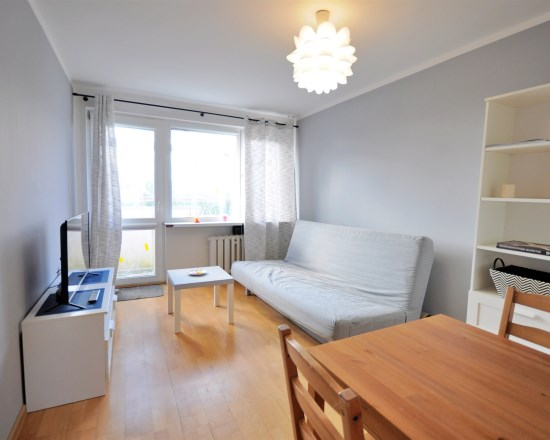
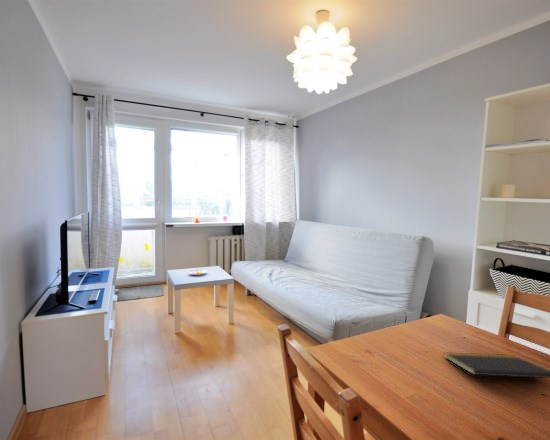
+ notepad (495, 364)
